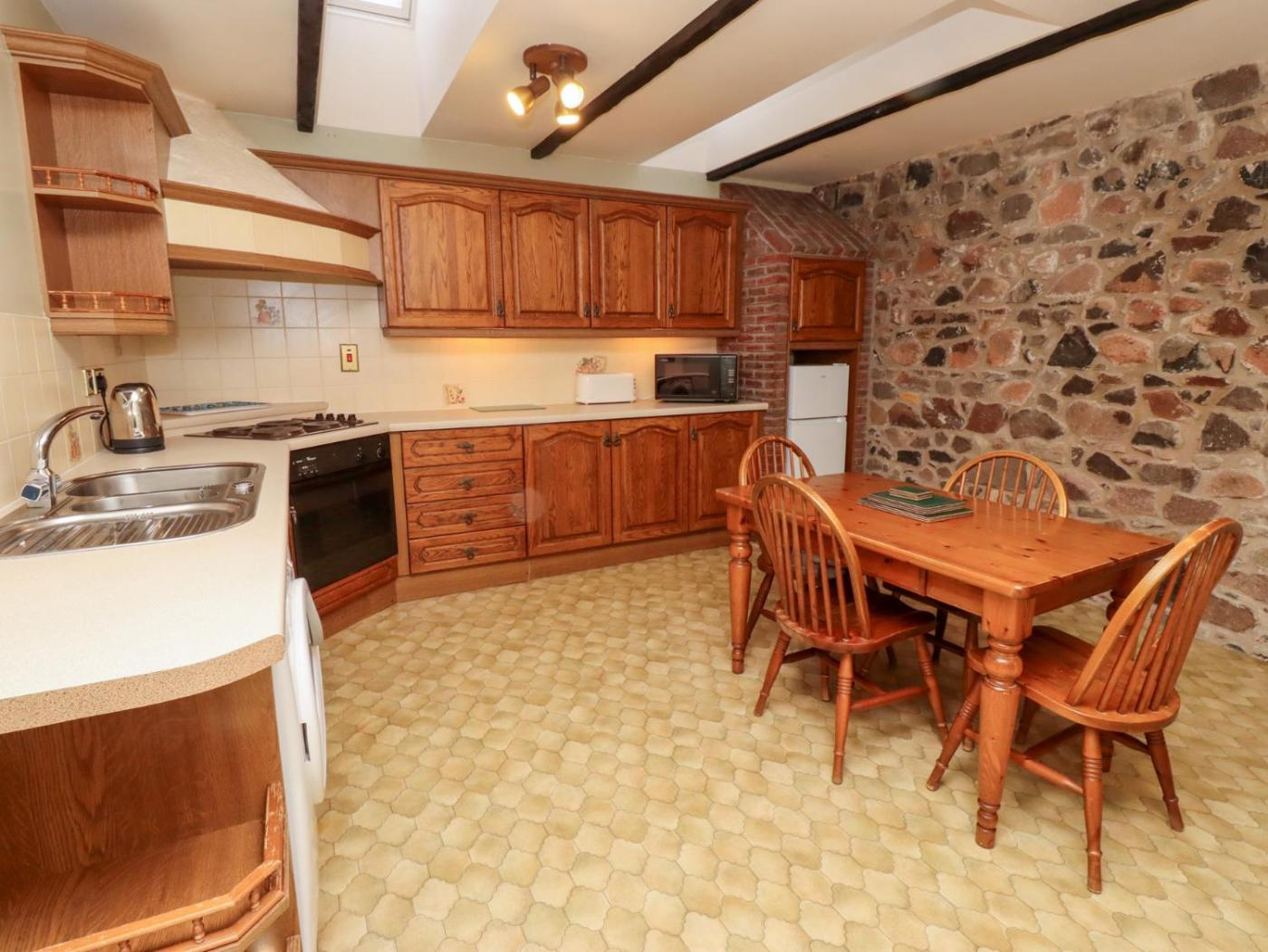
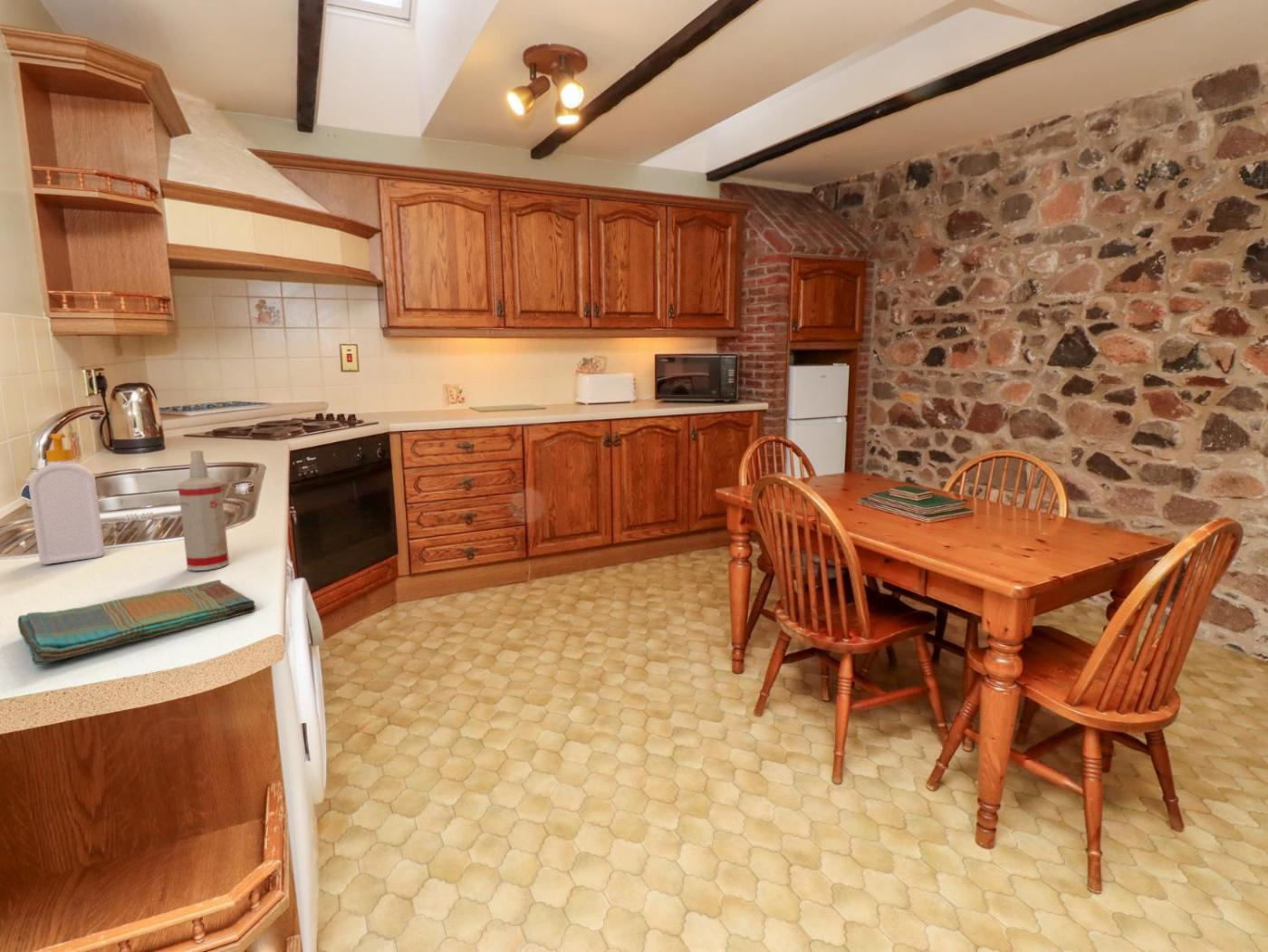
+ dish towel (140, 613)
+ spray bottle (202, 508)
+ soap bottle (64, 496)
